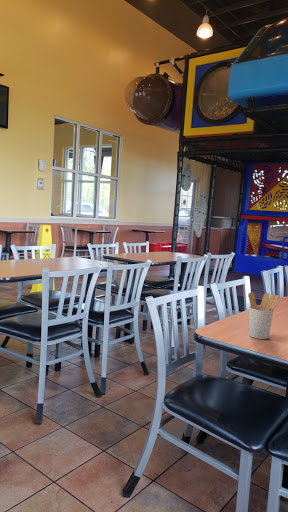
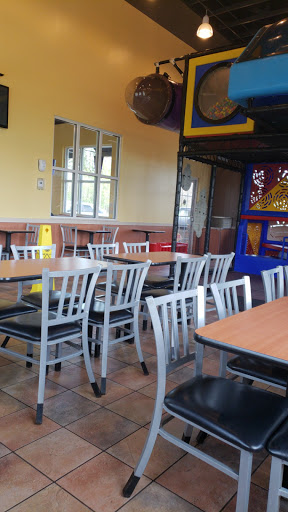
- utensil holder (263, 314)
